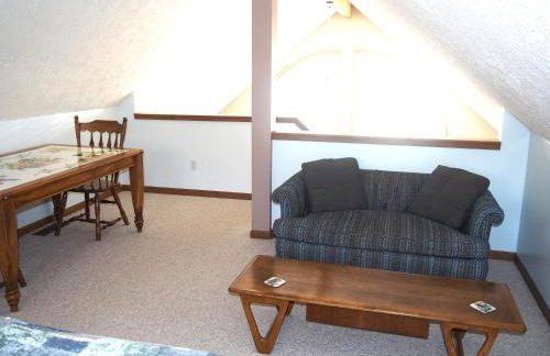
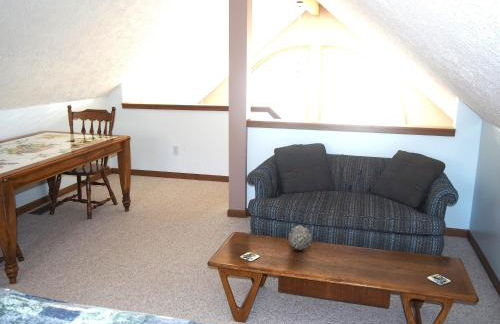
+ decorative ball (299, 237)
